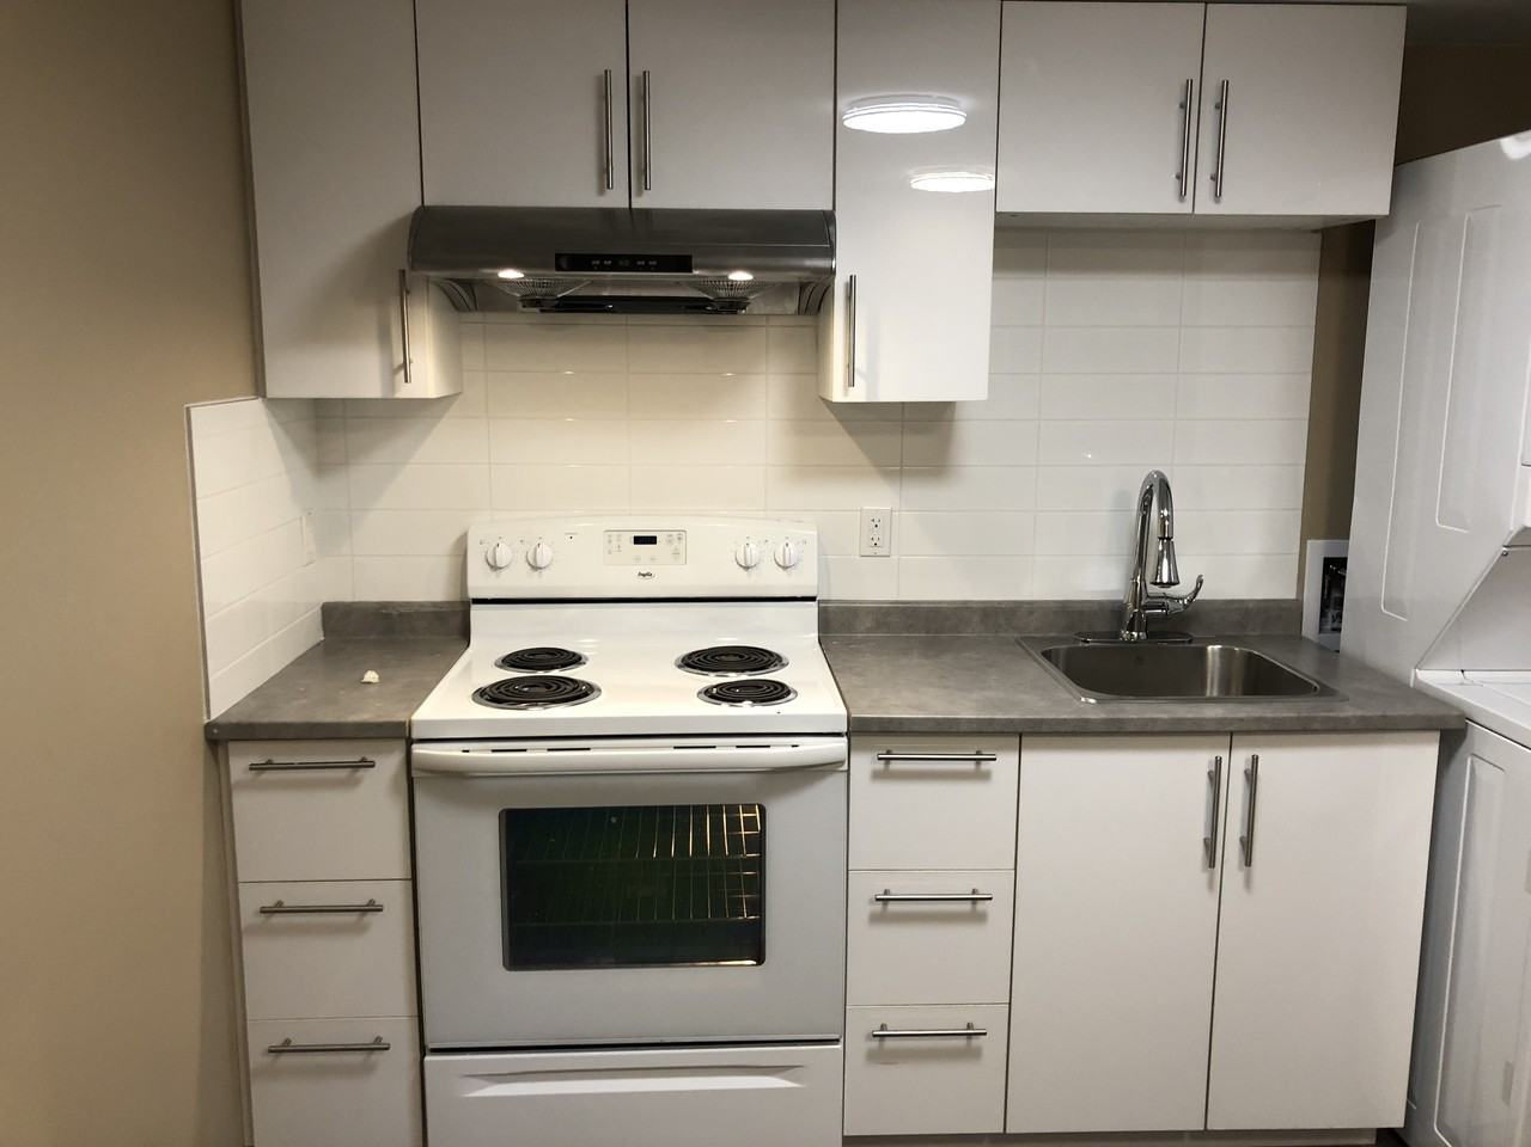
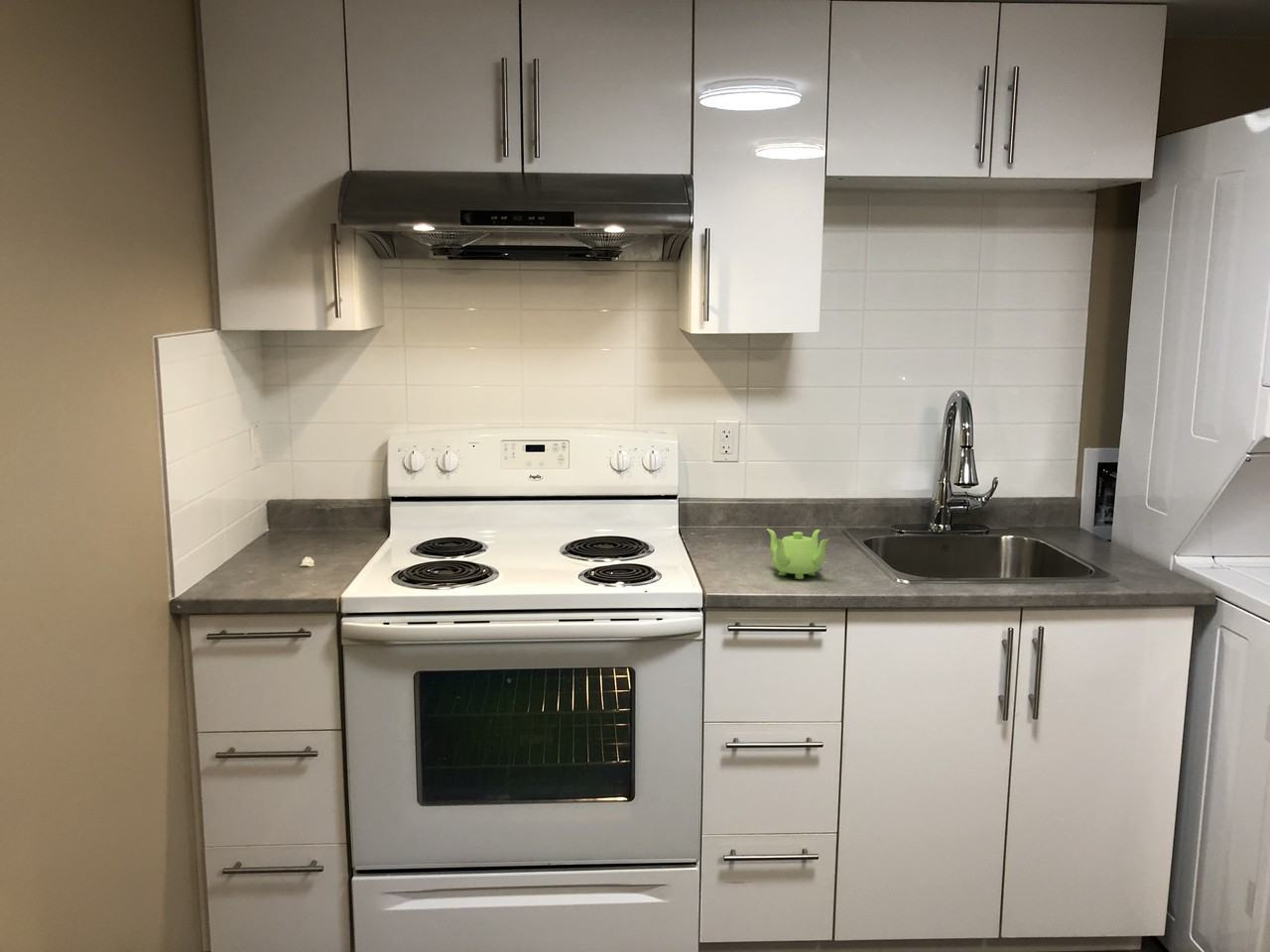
+ teapot (798, 553)
